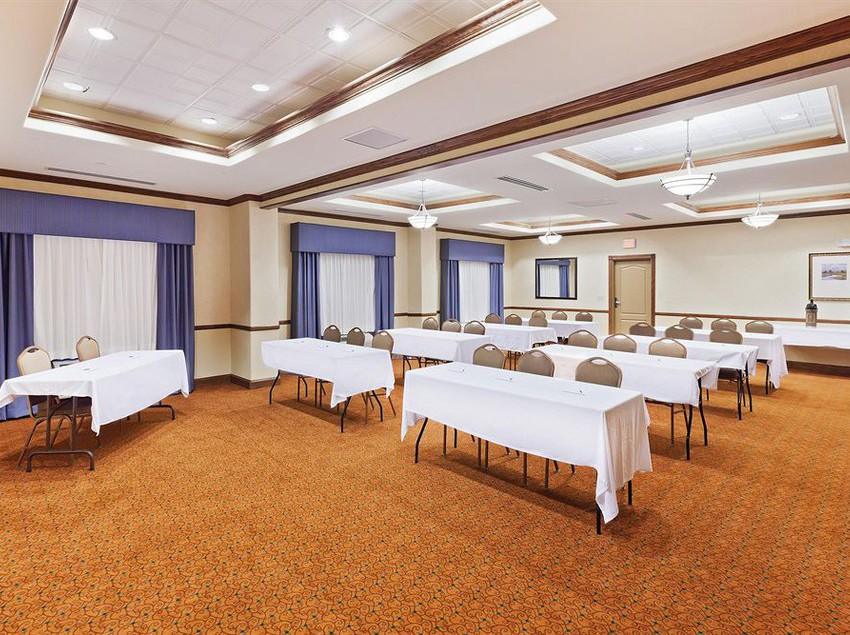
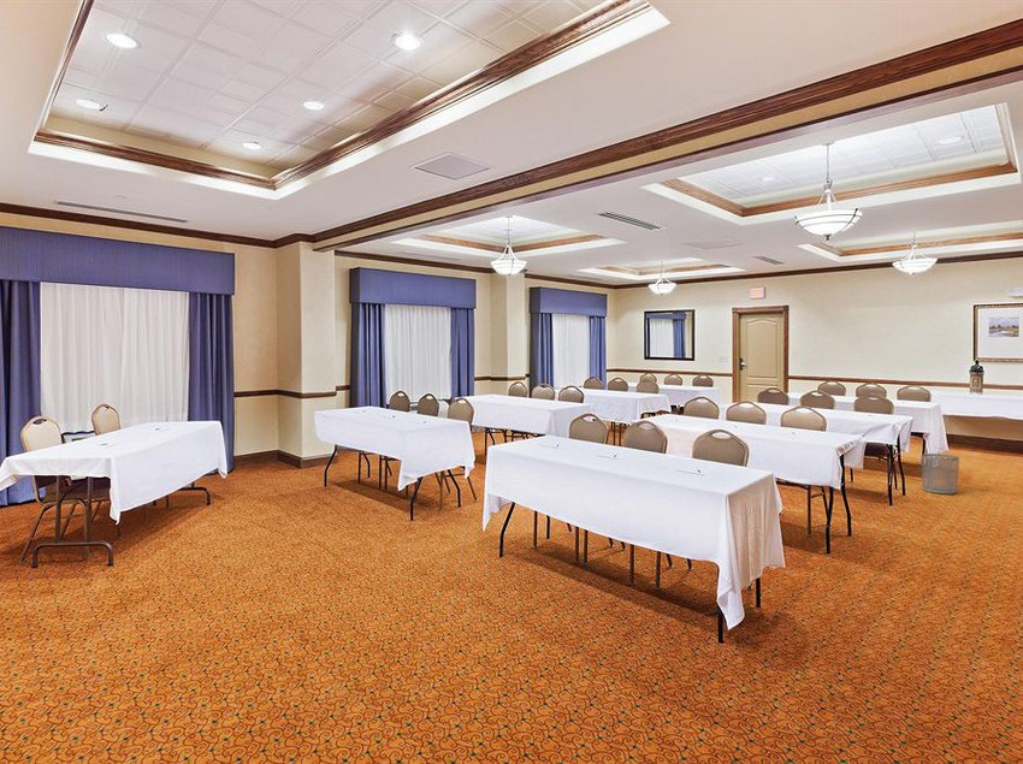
+ waste bin (940, 473)
